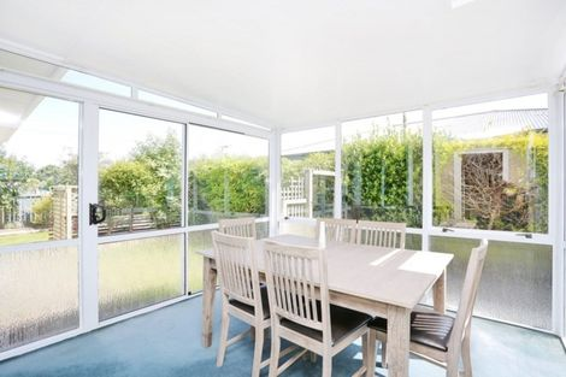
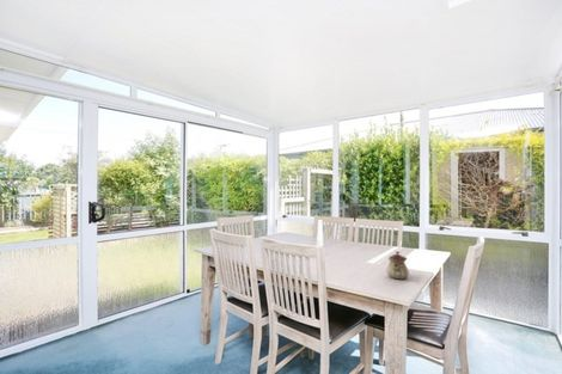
+ teapot (397, 263)
